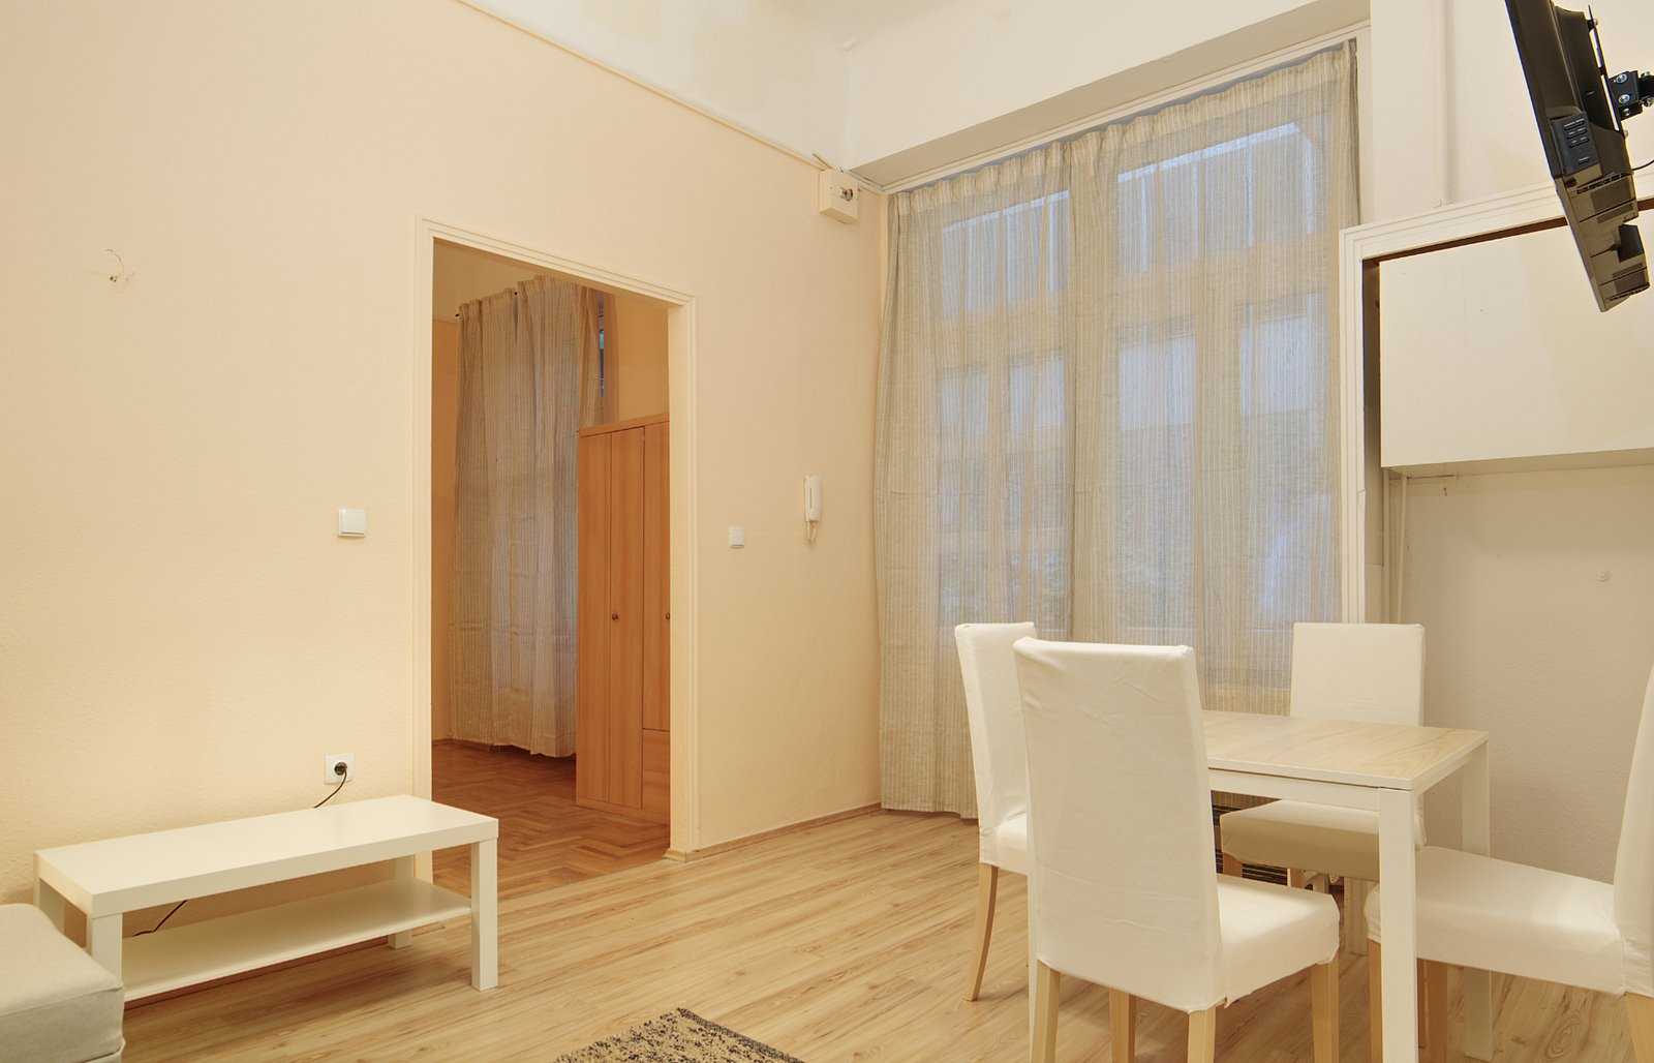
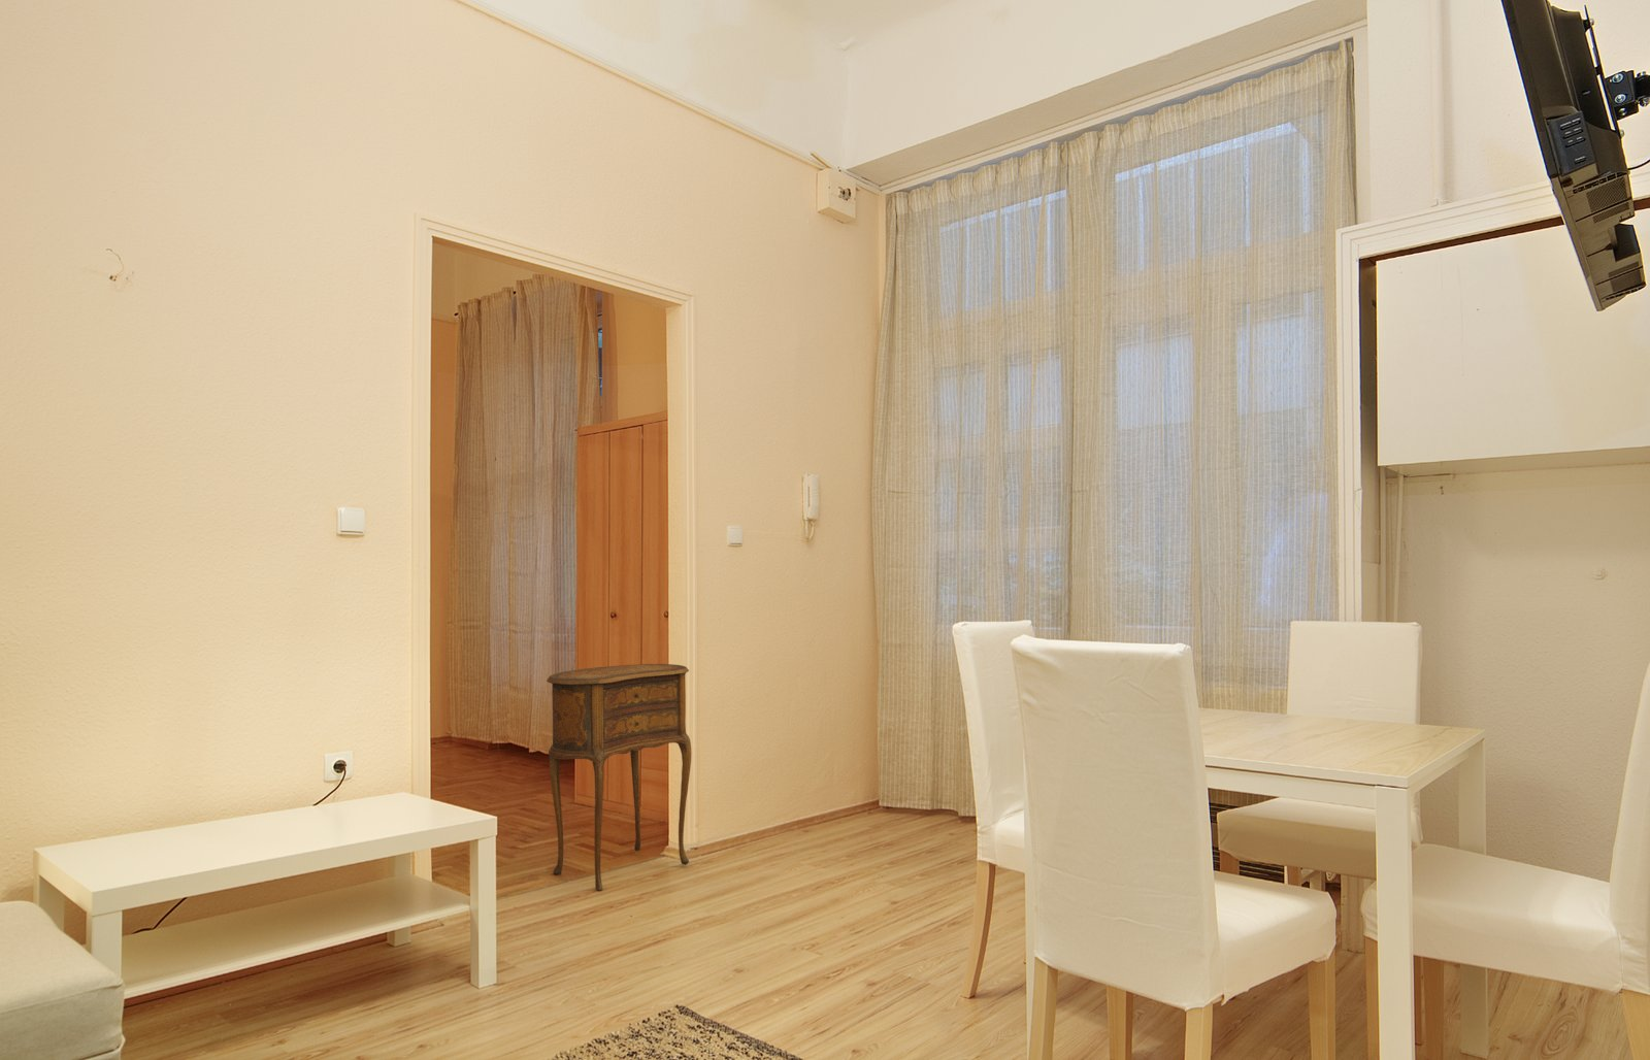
+ side table (604, 769)
